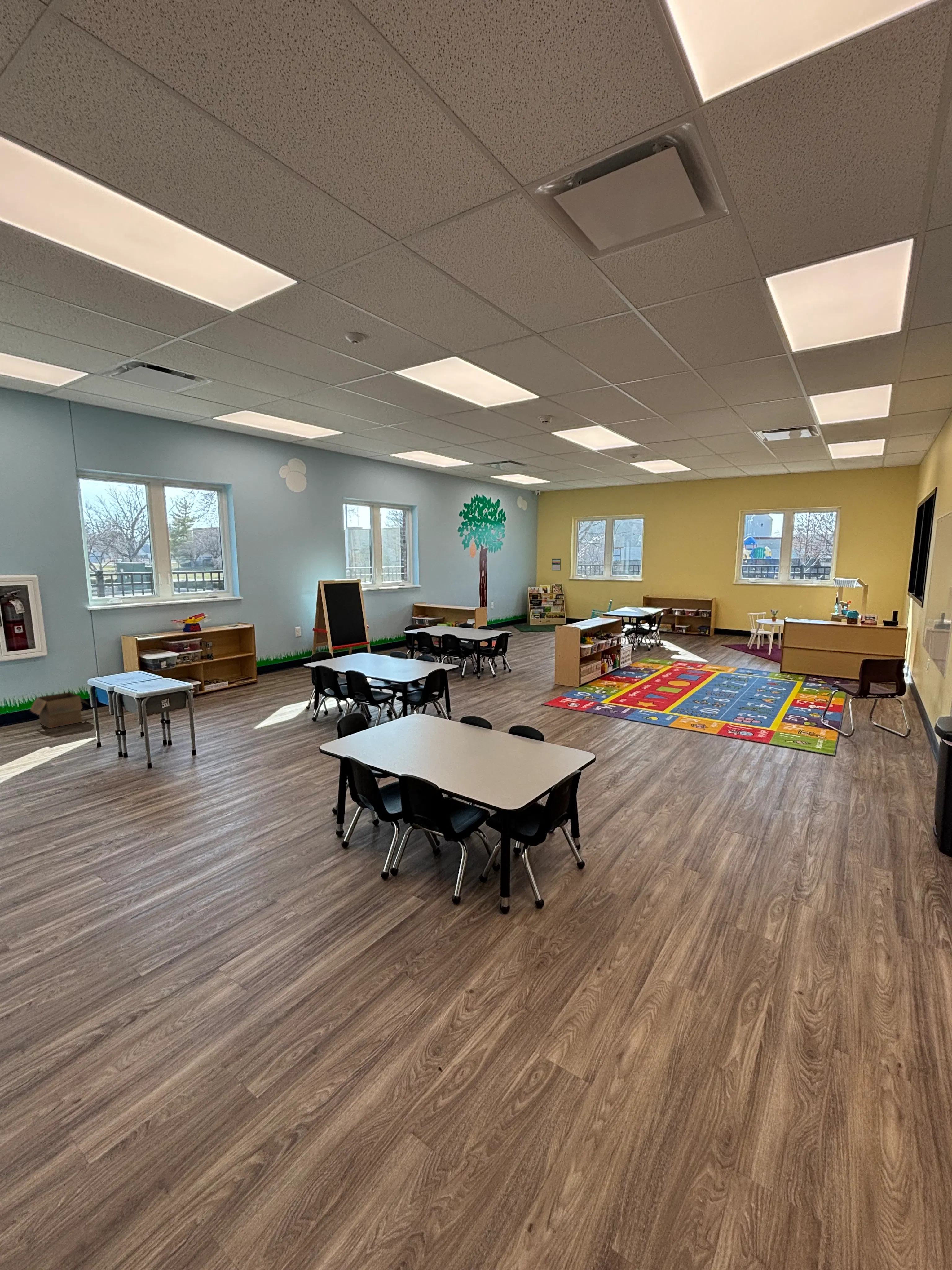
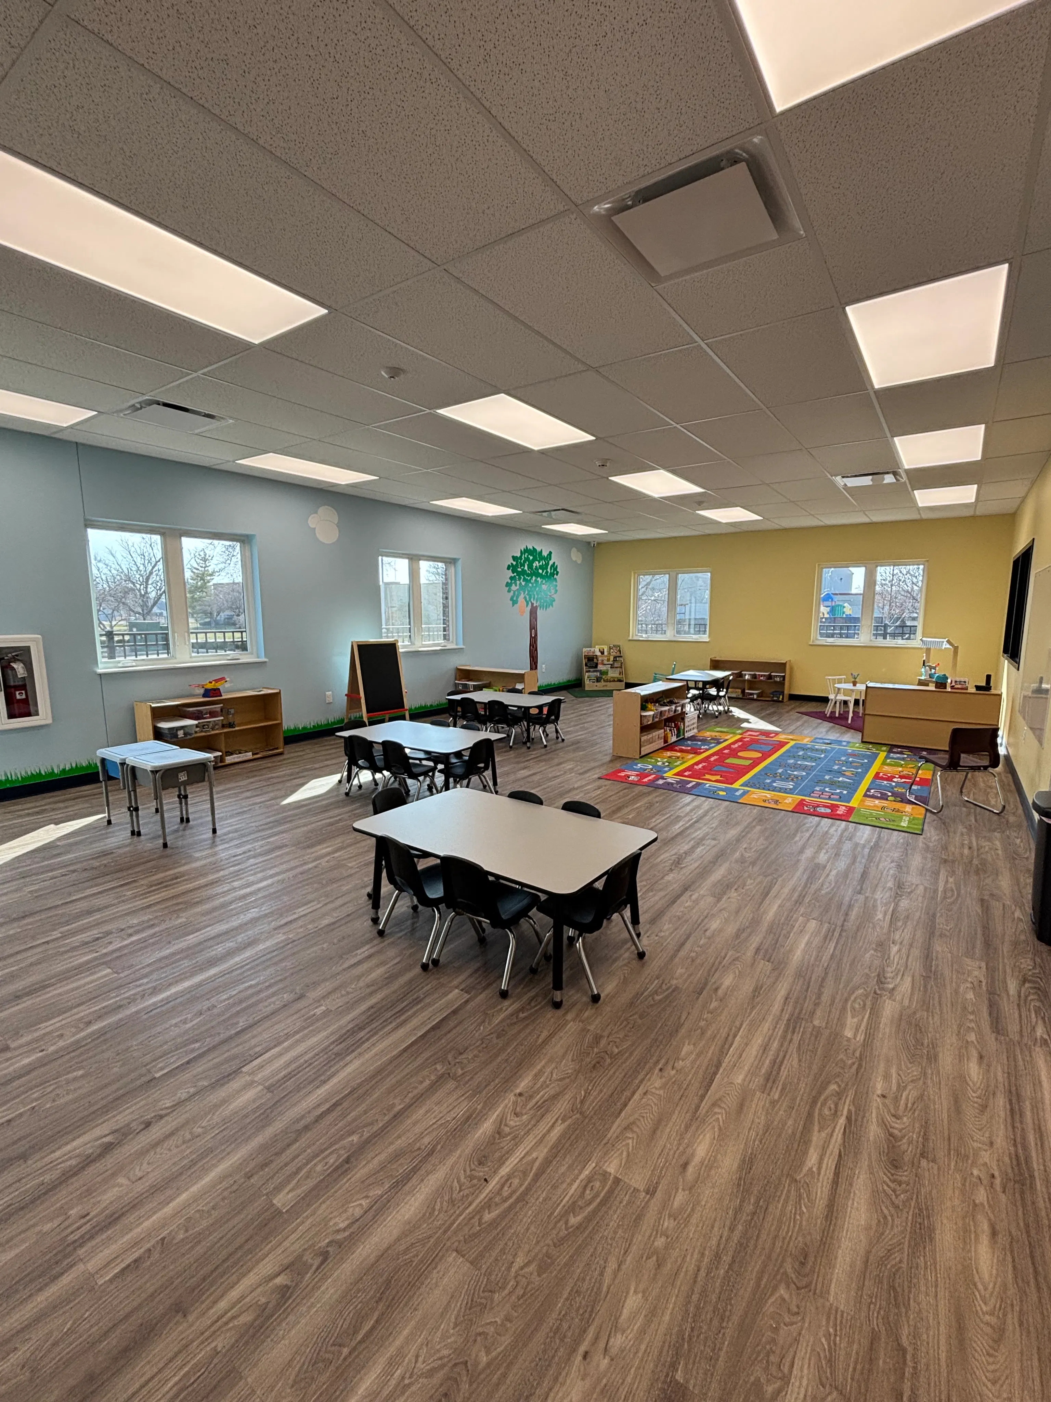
- box (60, 709)
- calendar (556, 564)
